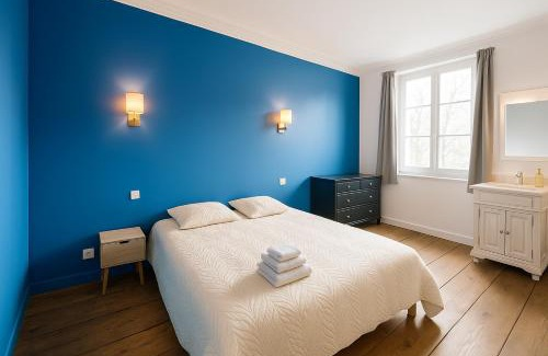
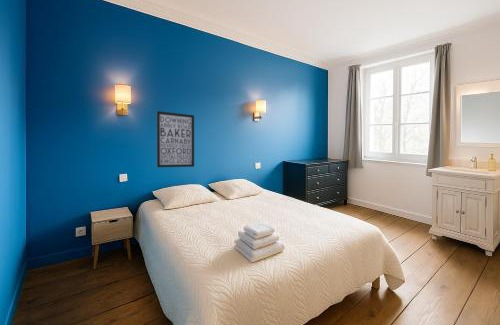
+ wall art (176, 140)
